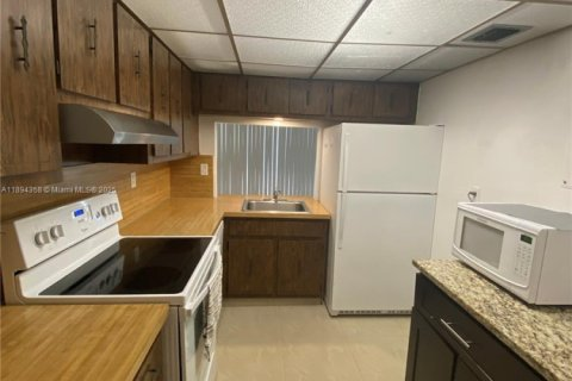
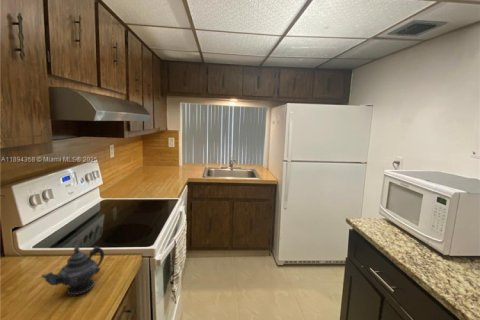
+ teapot (76, 268)
